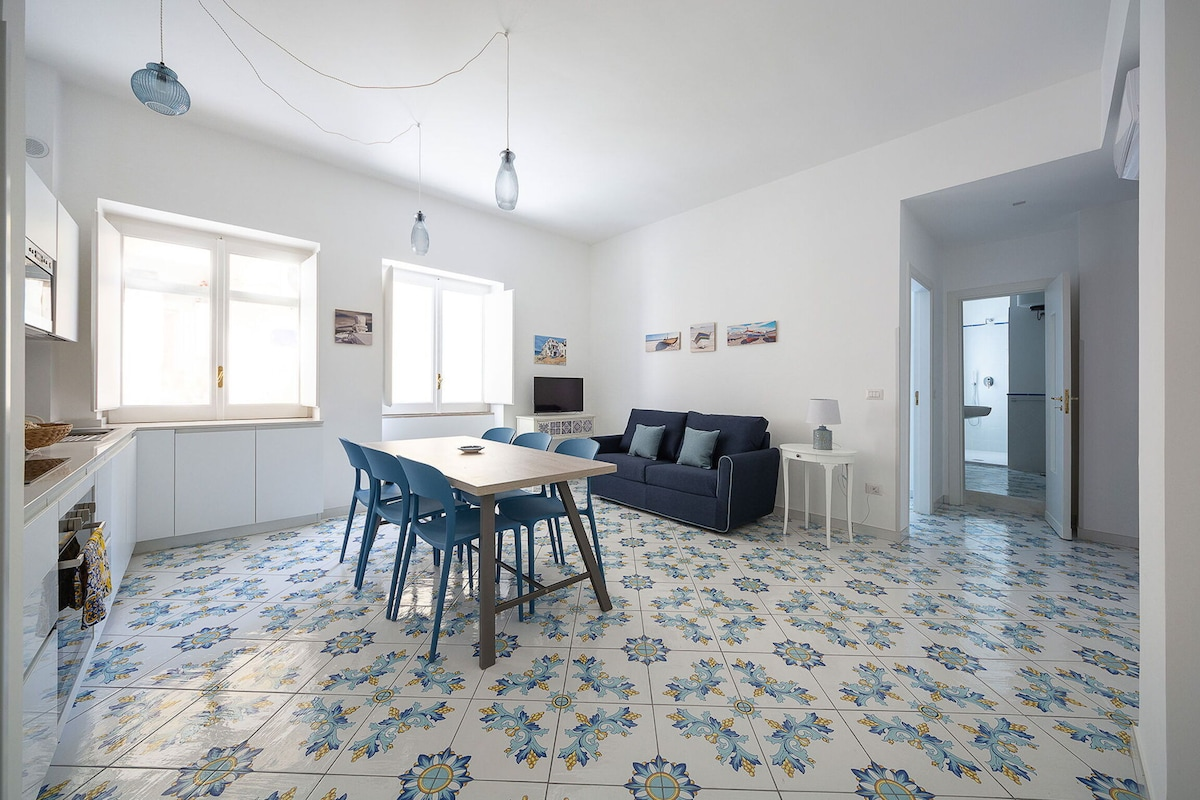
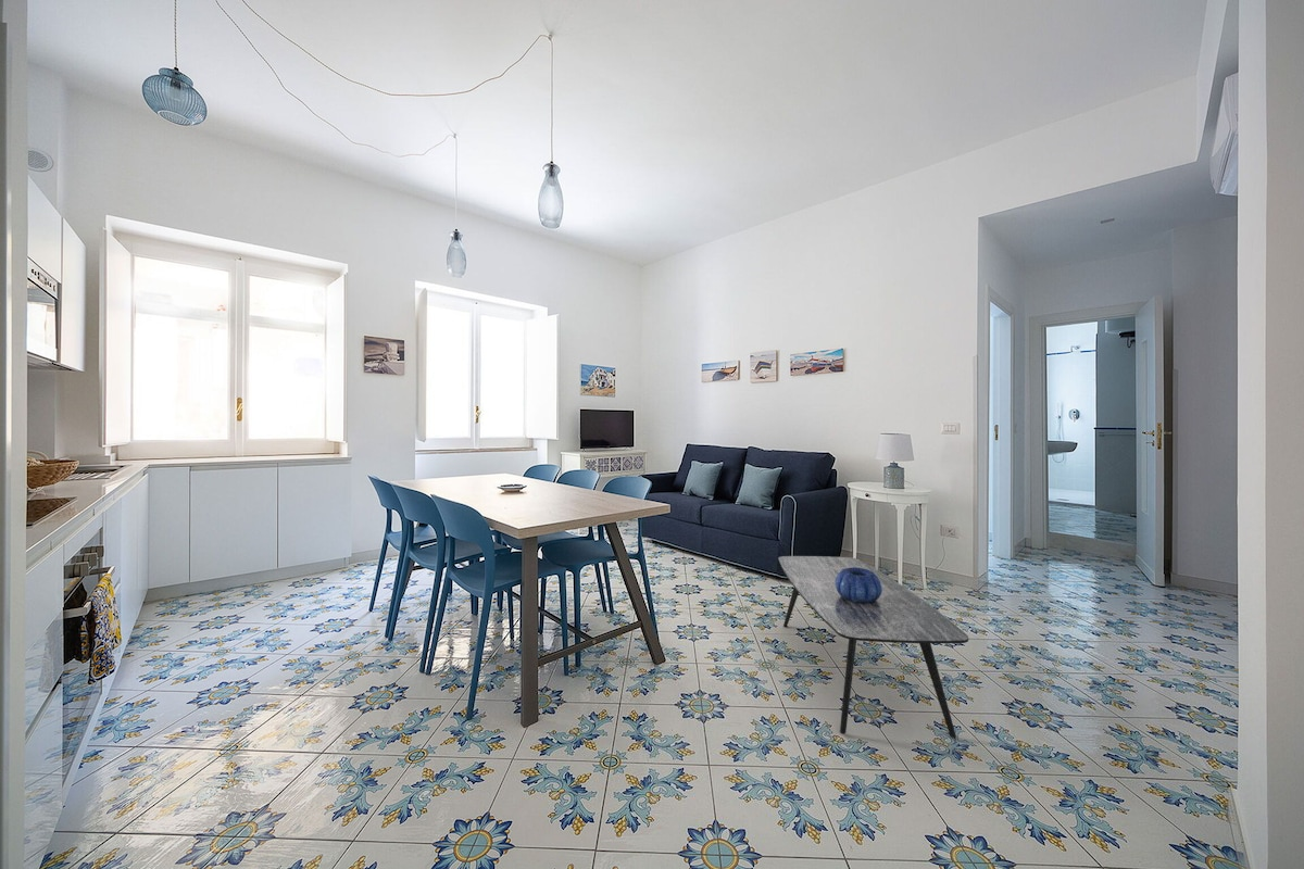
+ coffee table (850, 628)
+ decorative bowl (857, 583)
